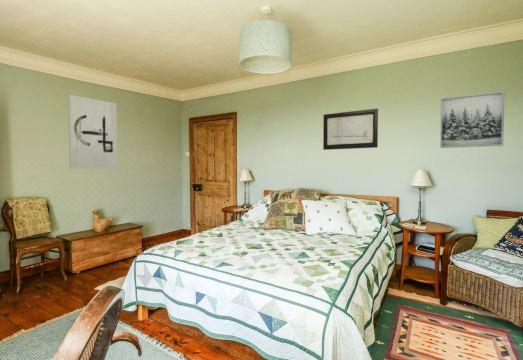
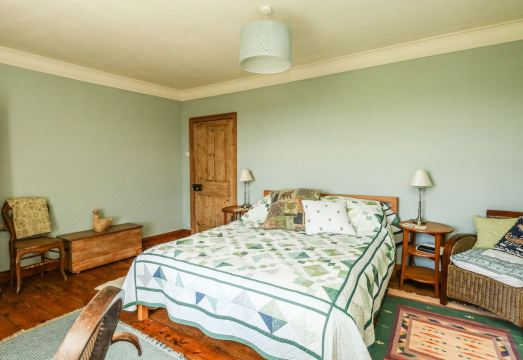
- wall art (349, 130)
- wall art (94, 134)
- wall art (470, 121)
